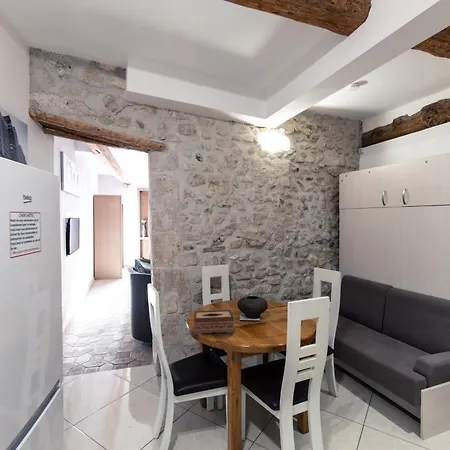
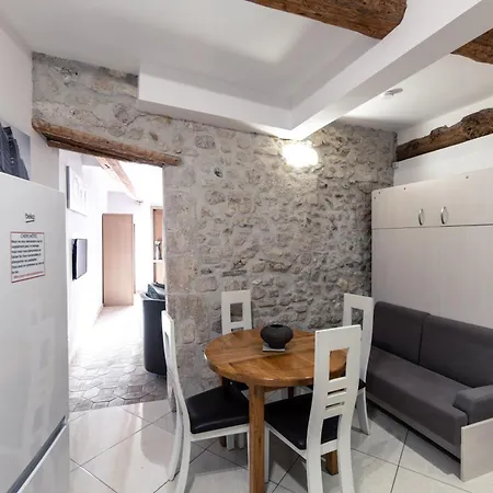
- tissue box (213, 321)
